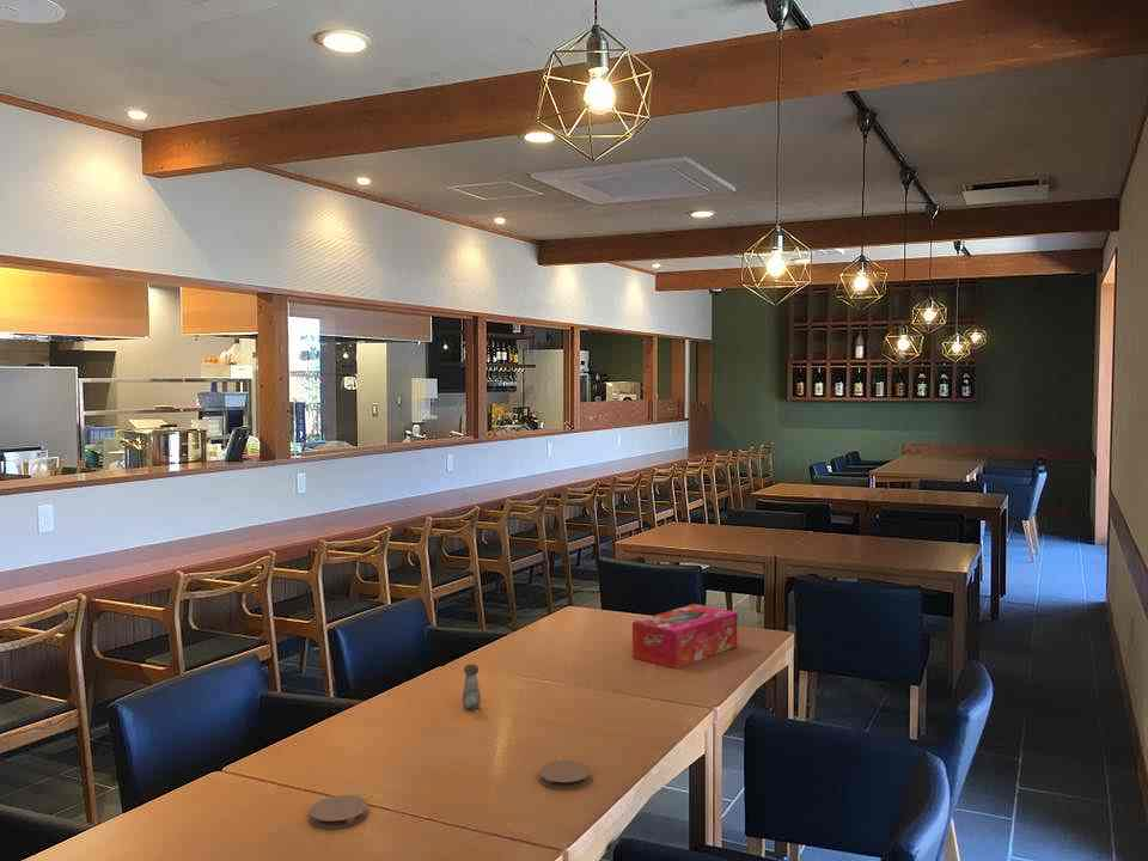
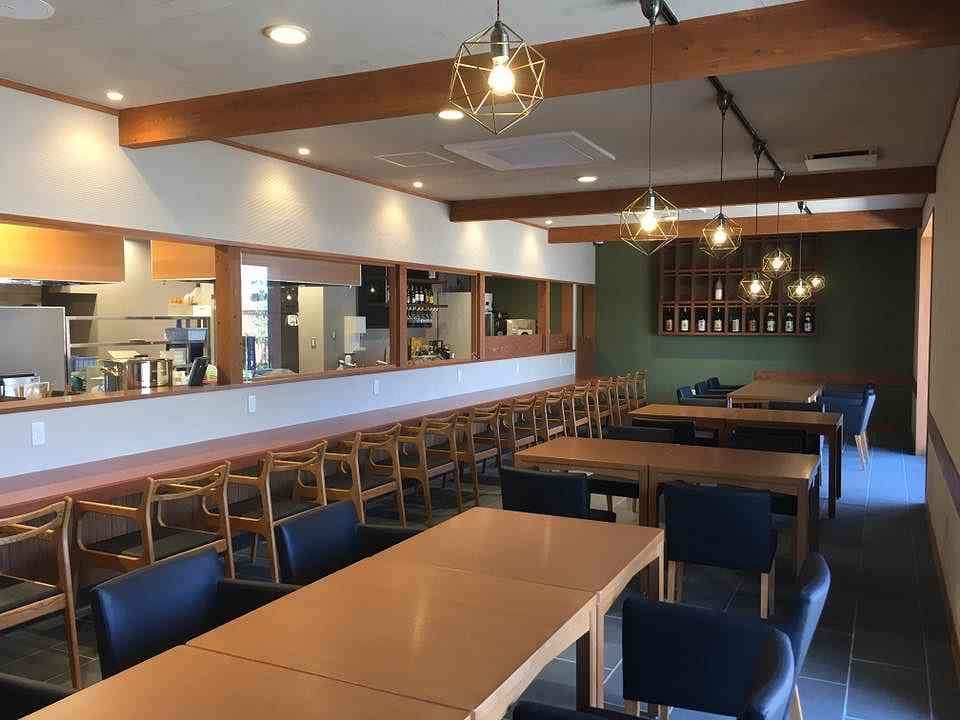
- coaster (338, 811)
- tissue box (685, 634)
- salt shaker (471, 685)
- coaster (564, 774)
